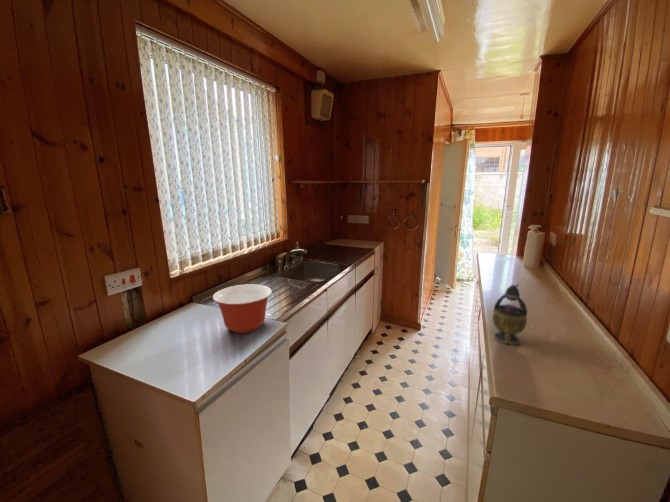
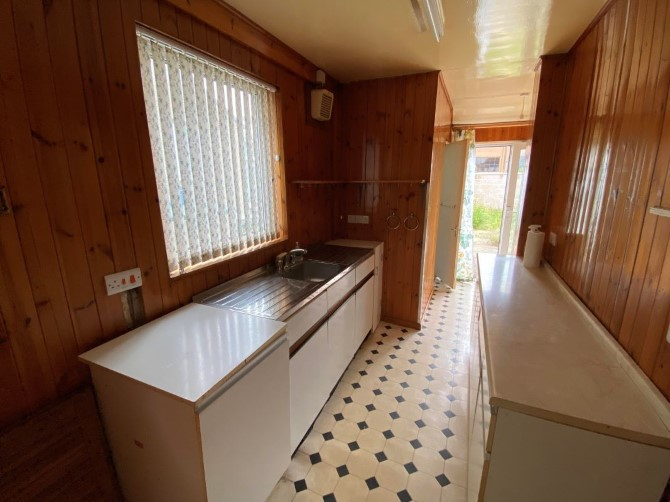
- teapot (509, 315)
- mixing bowl (244, 310)
